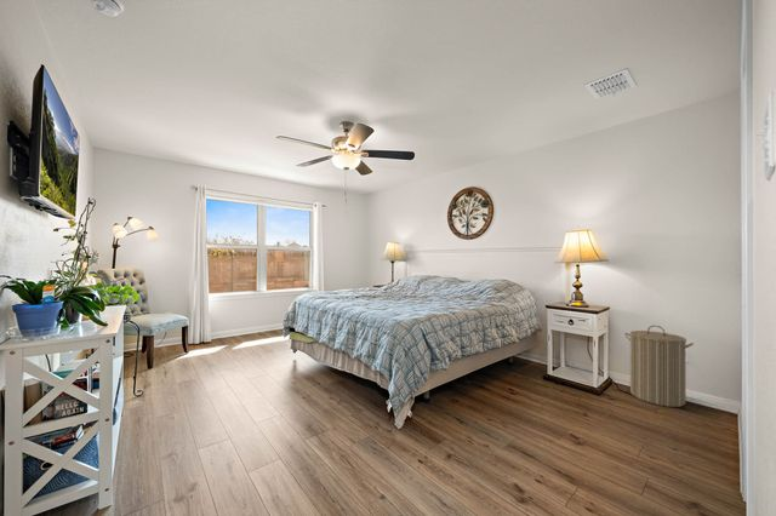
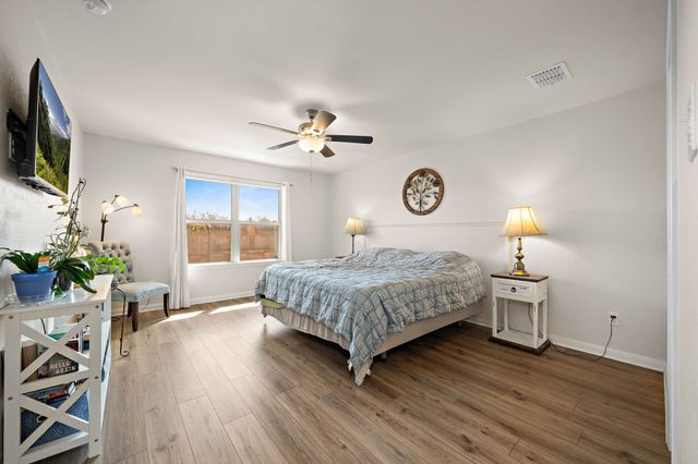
- laundry hamper (656, 361)
